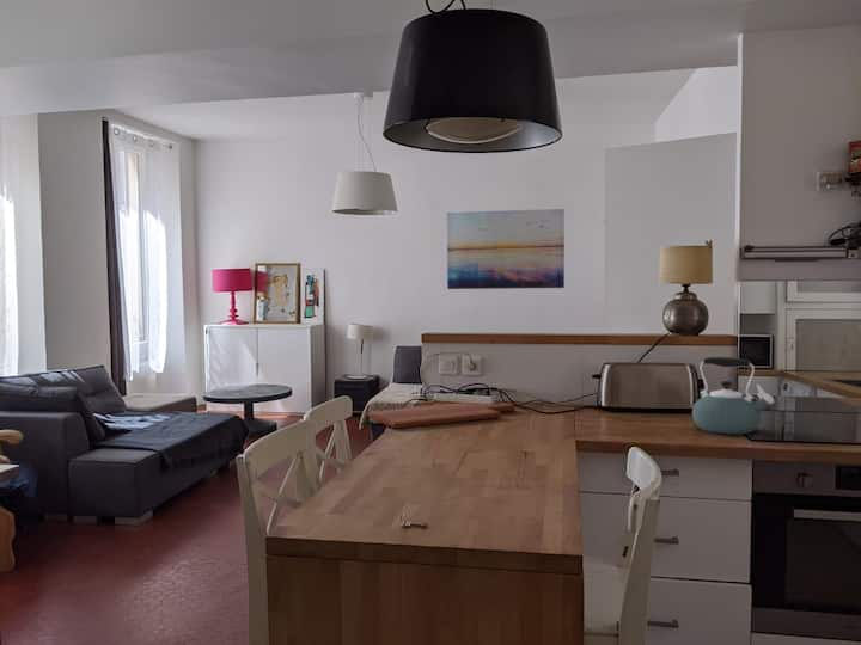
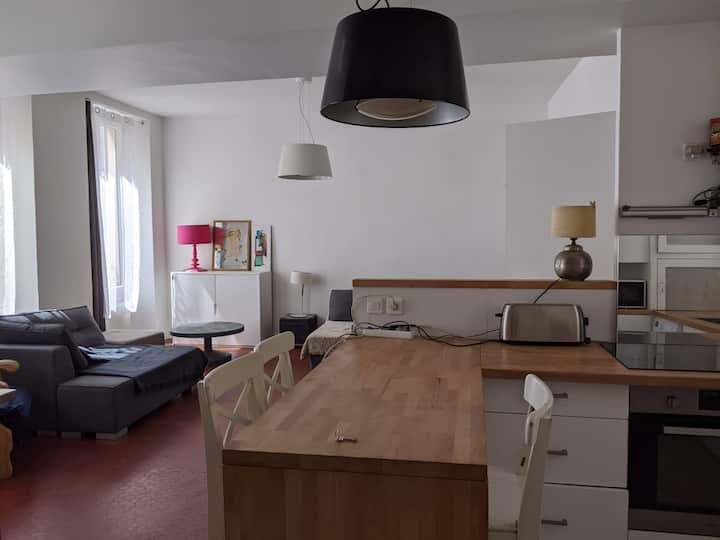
- cutting board (436, 413)
- wall art (505, 250)
- kettle (732, 394)
